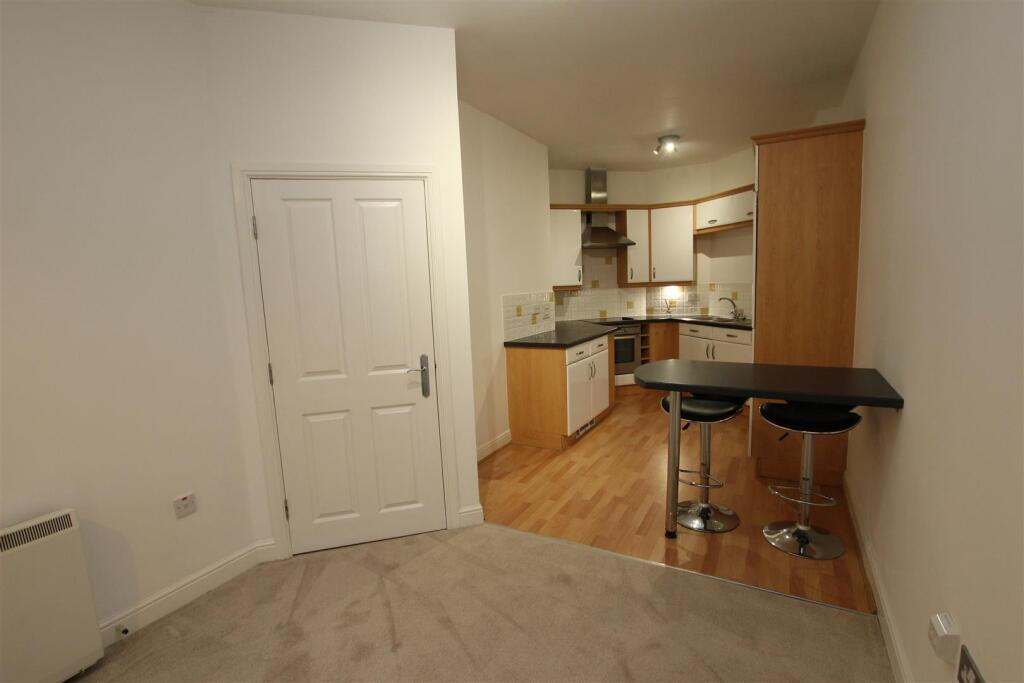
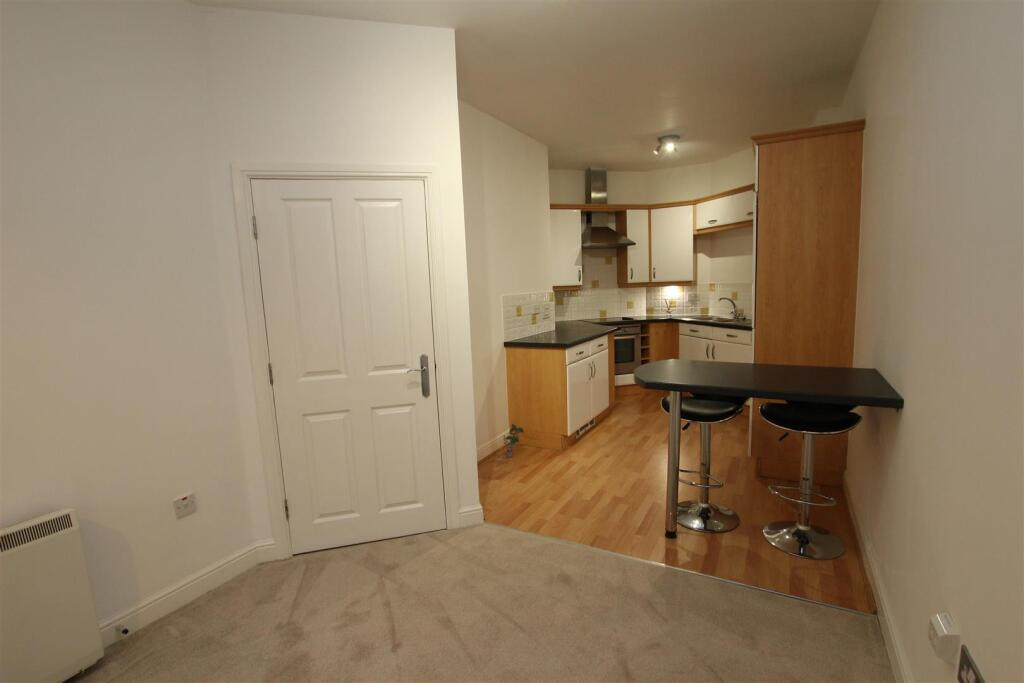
+ potted plant (516, 439)
